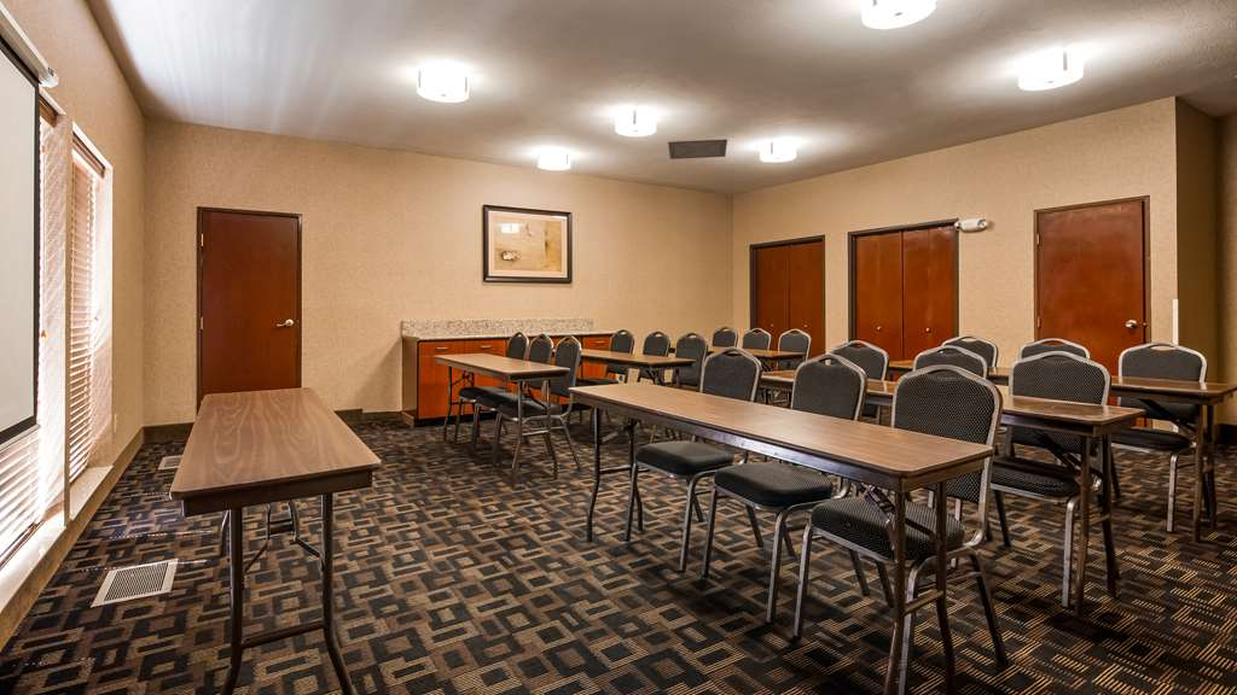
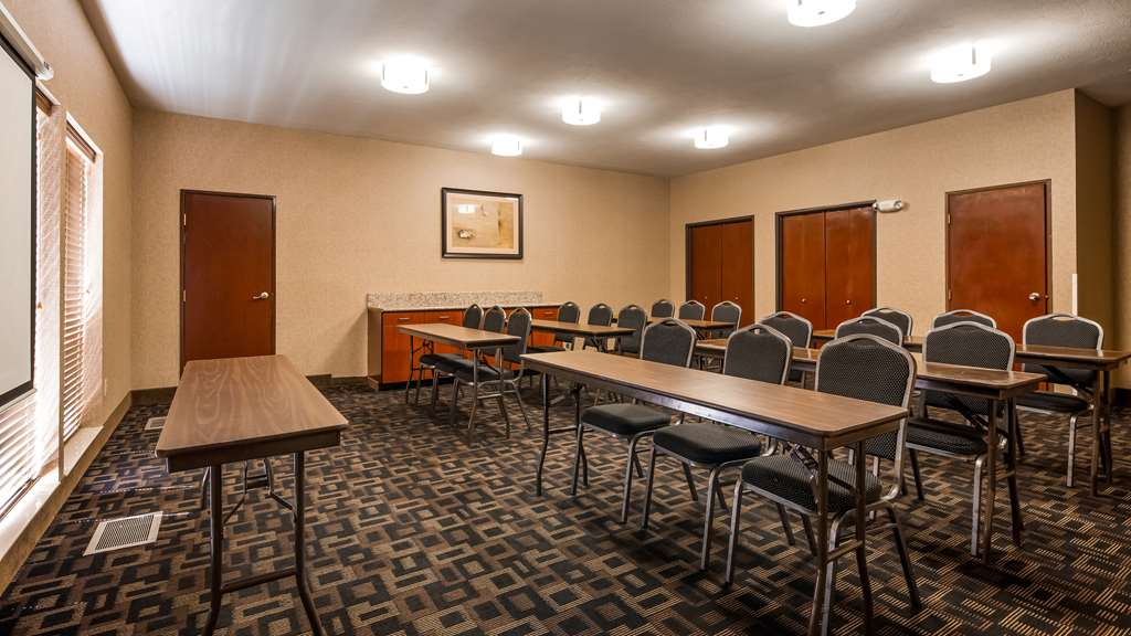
- ceiling vent (697, 150)
